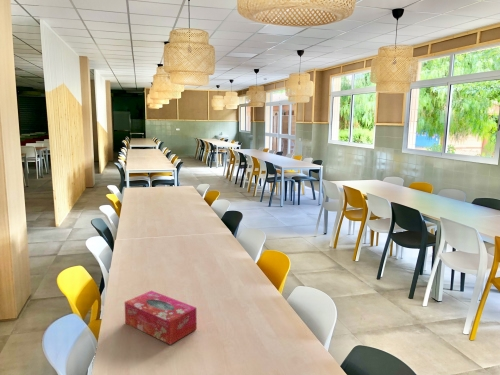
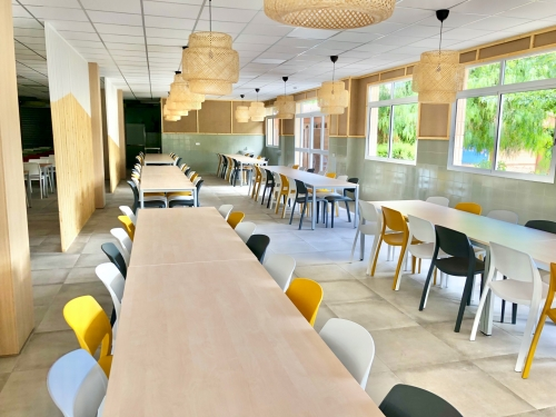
- tissue box (160, 315)
